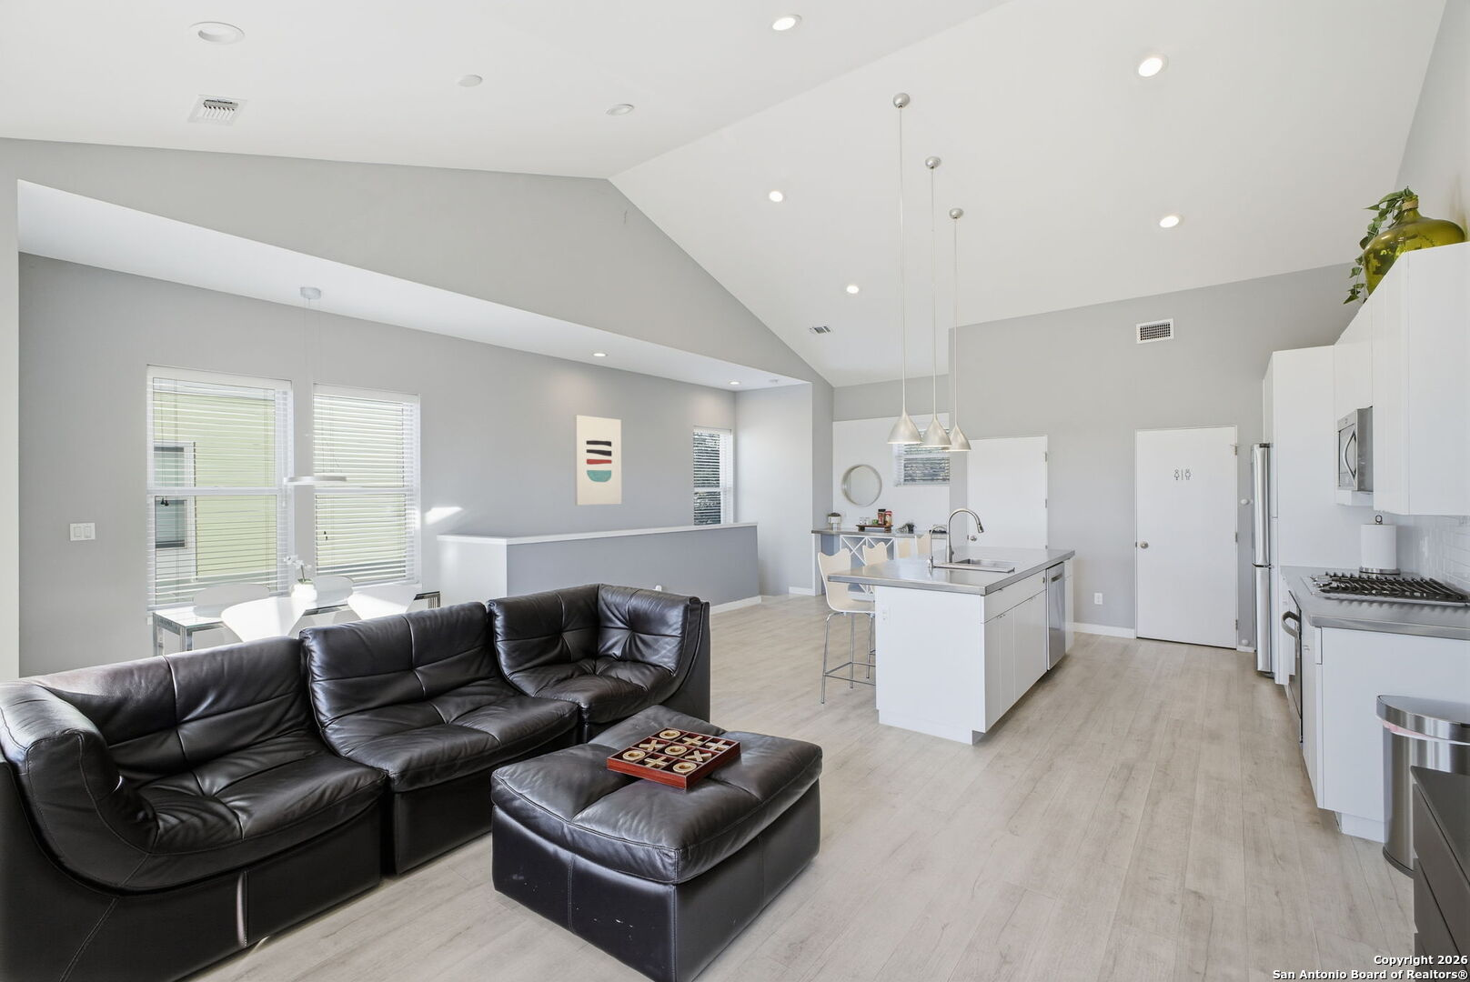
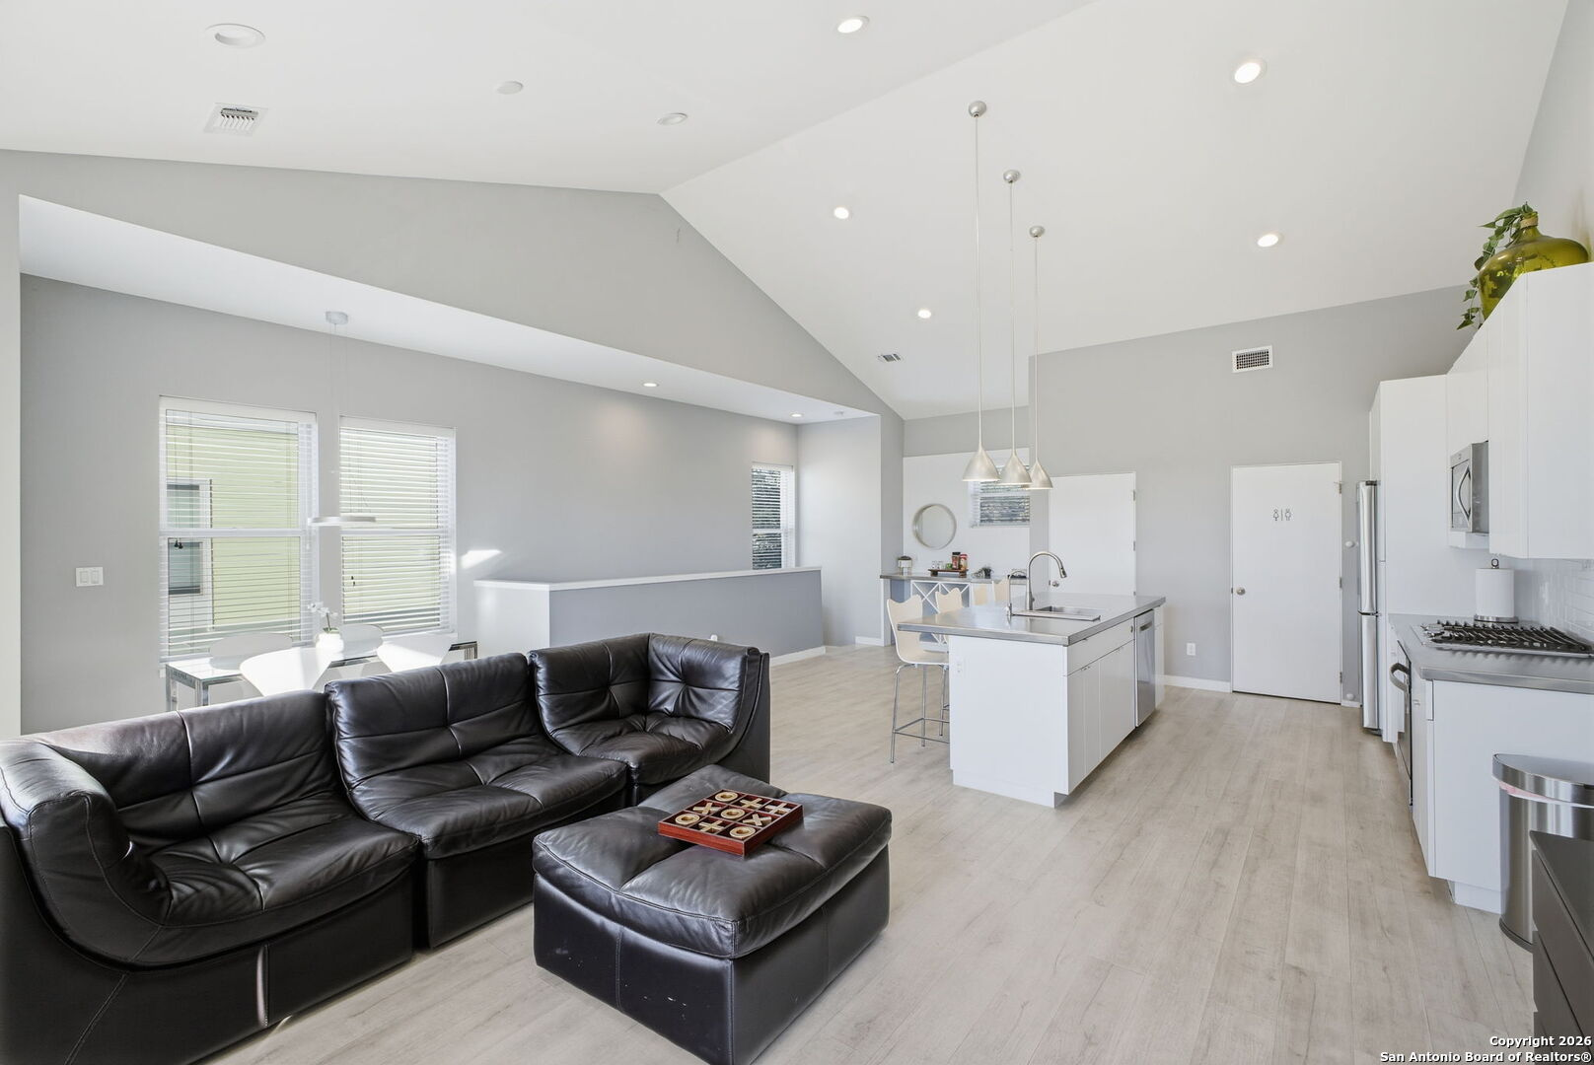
- wall art (599, 461)
